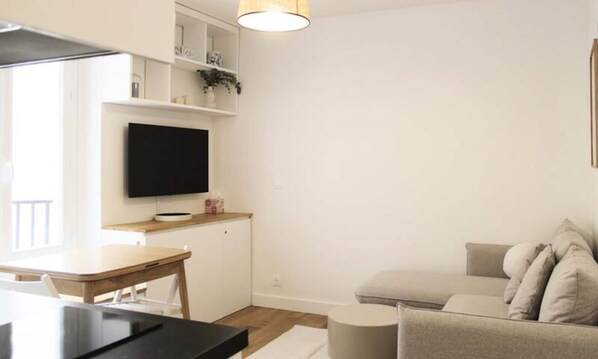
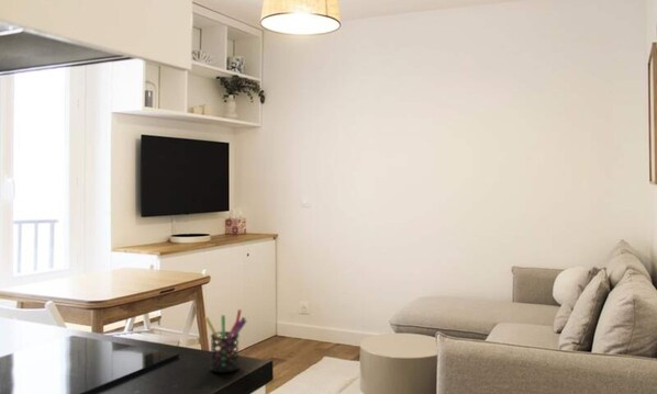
+ pen holder (225, 338)
